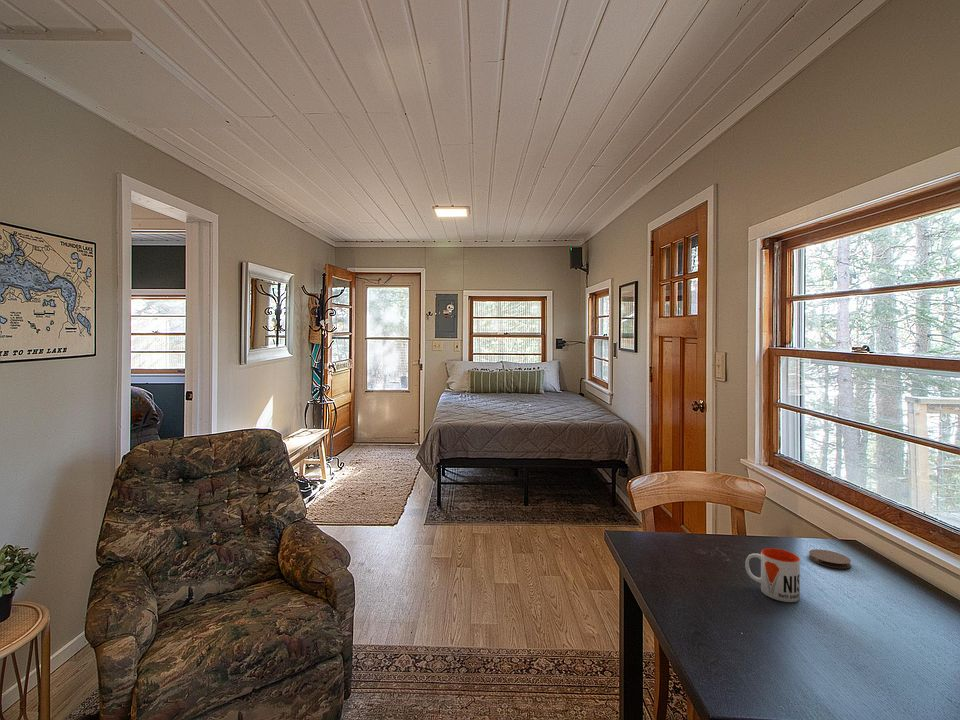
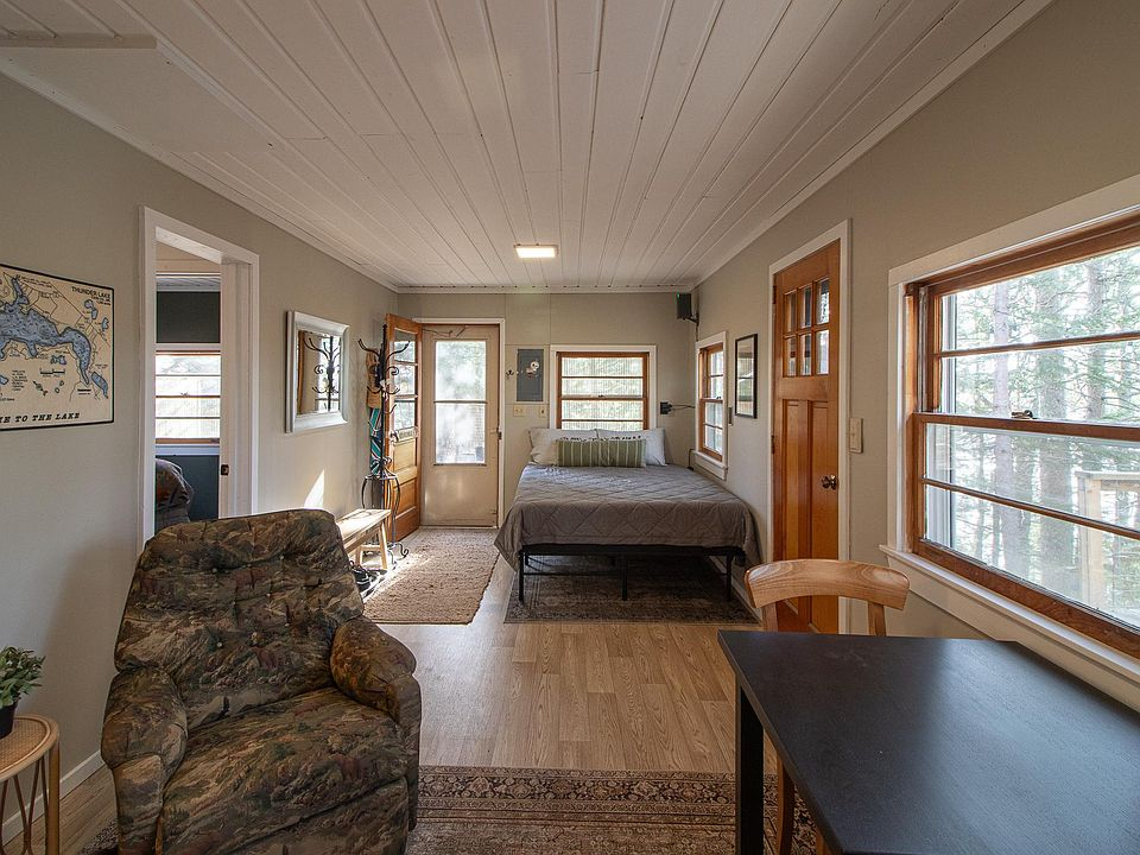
- mug (771, 571)
- coaster (829, 558)
